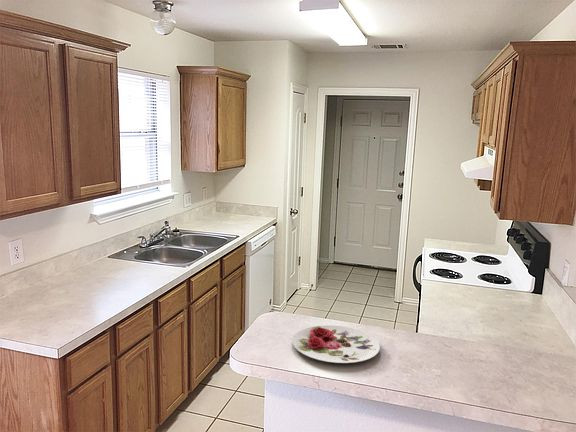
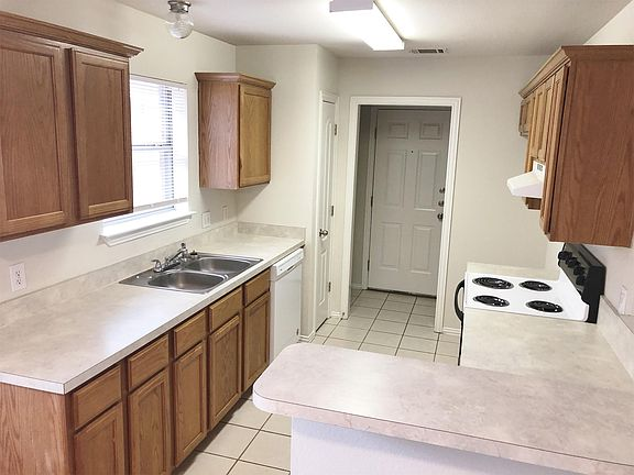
- plate (335, 342)
